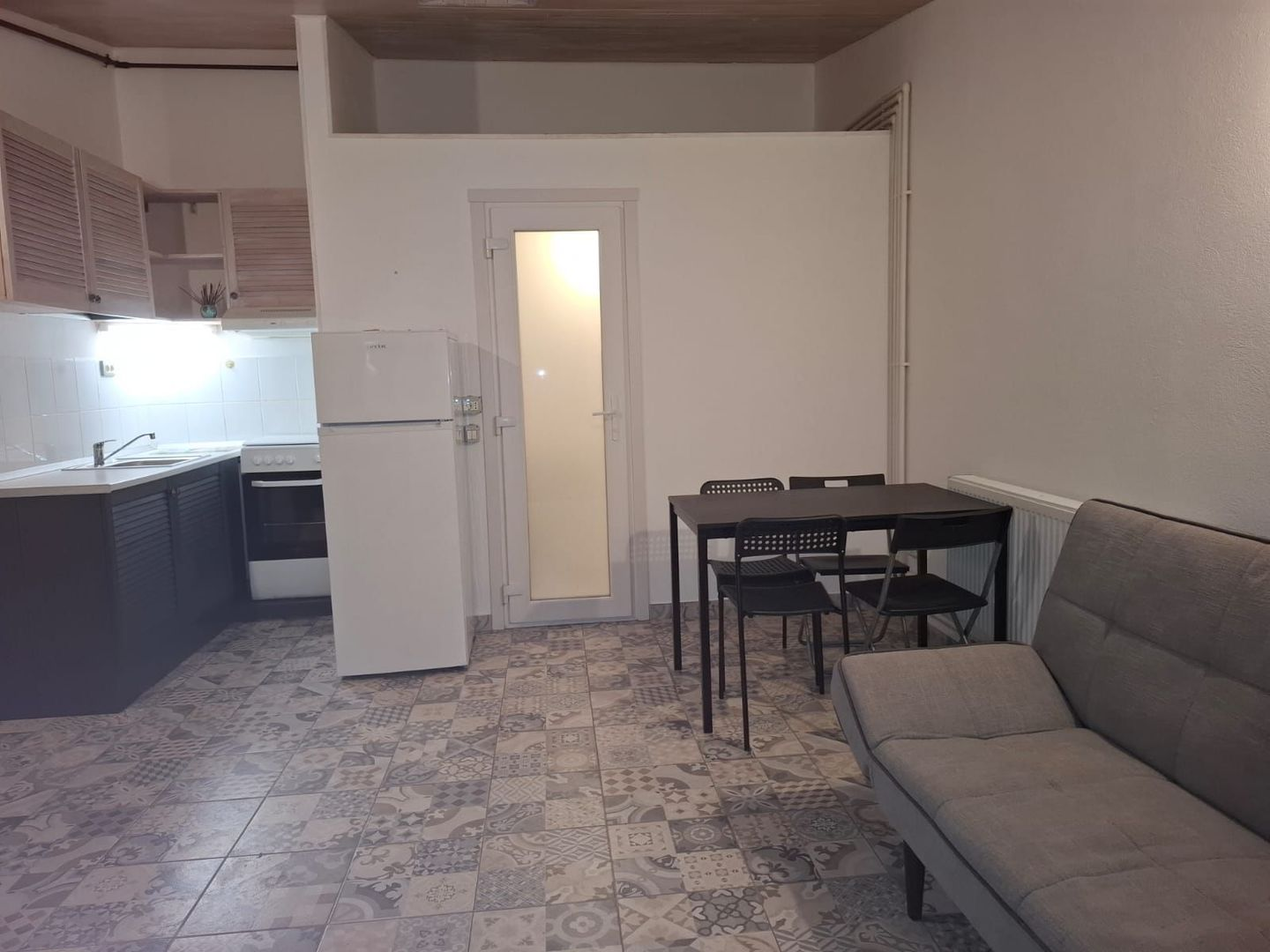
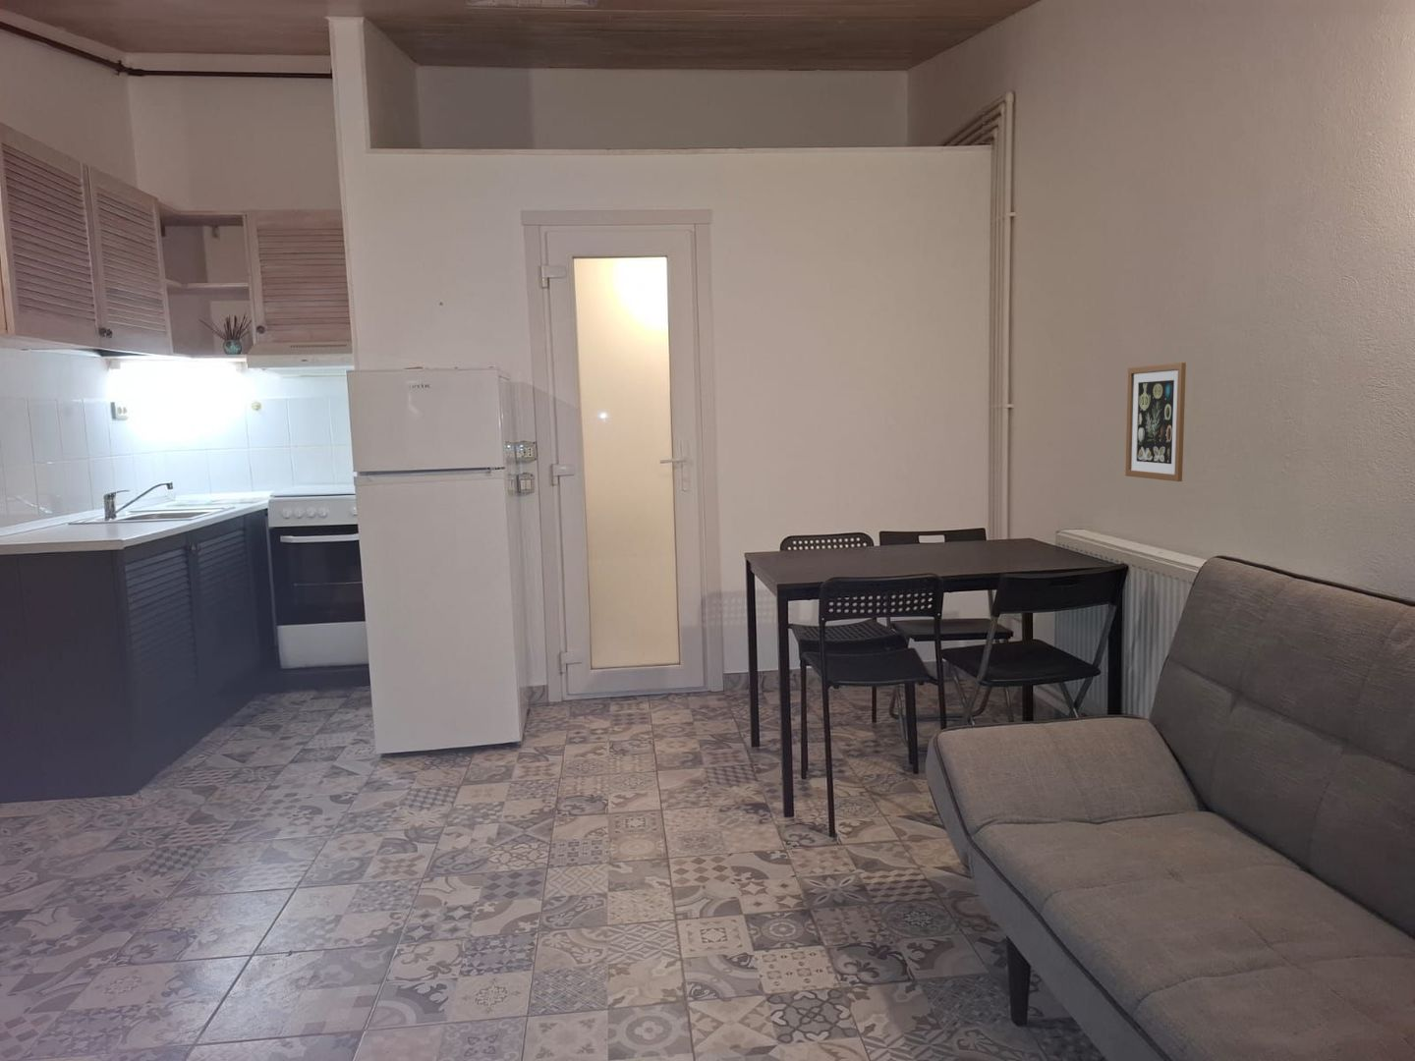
+ wall art (1153, 421)
